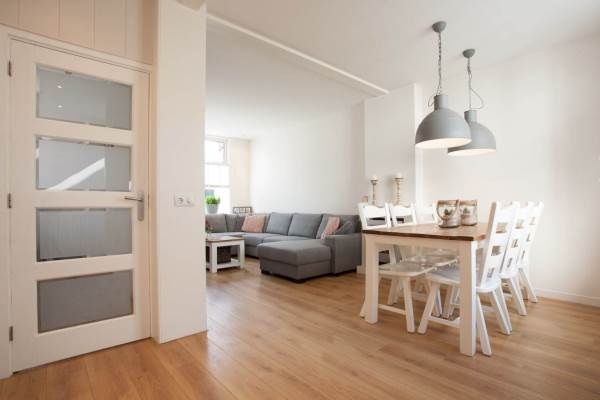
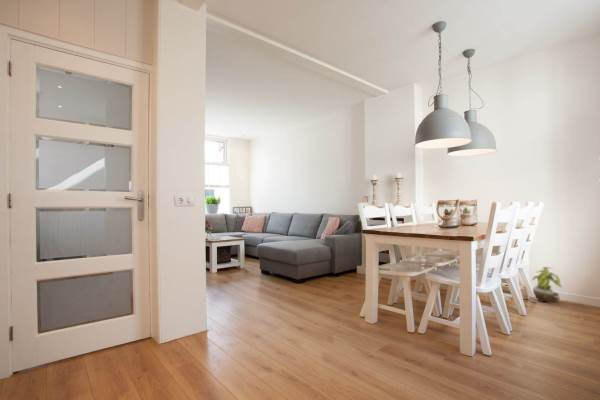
+ potted plant (547, 284)
